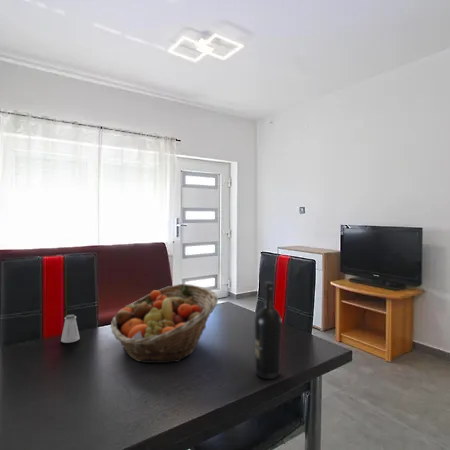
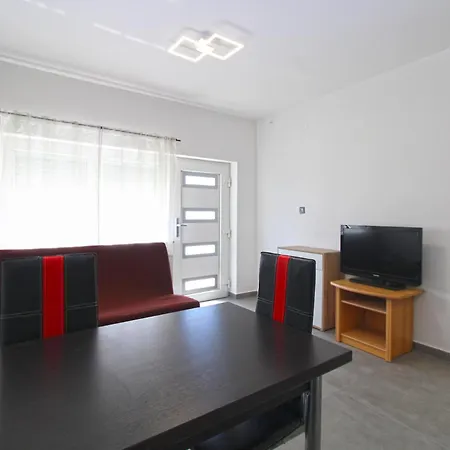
- fruit basket (164, 318)
- wine bottle (268, 328)
- saltshaker (70, 327)
